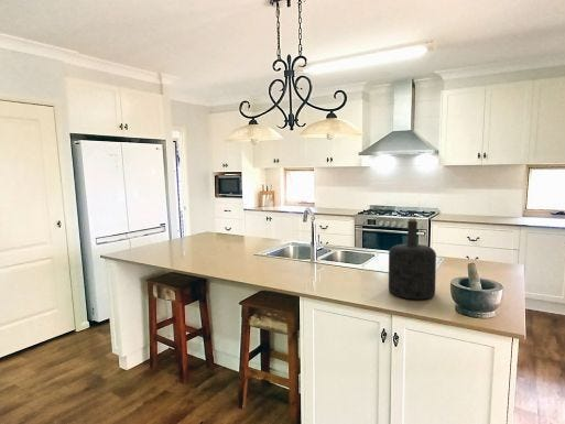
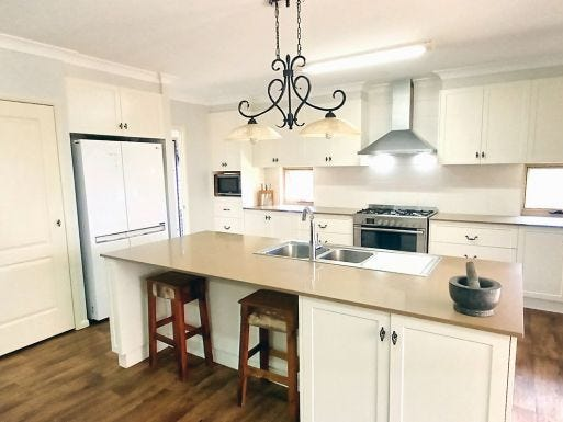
- bottle (412, 256)
